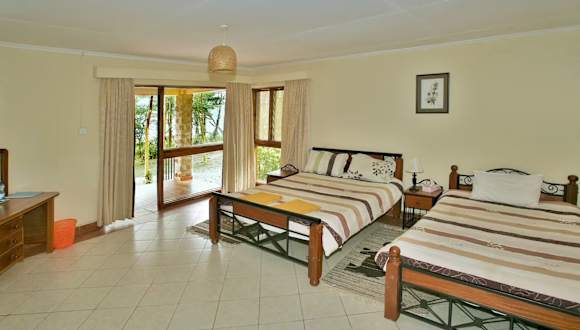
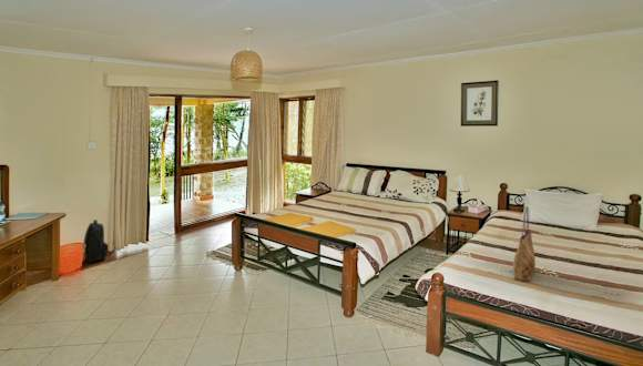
+ tote bag (525, 241)
+ backpack (95, 240)
